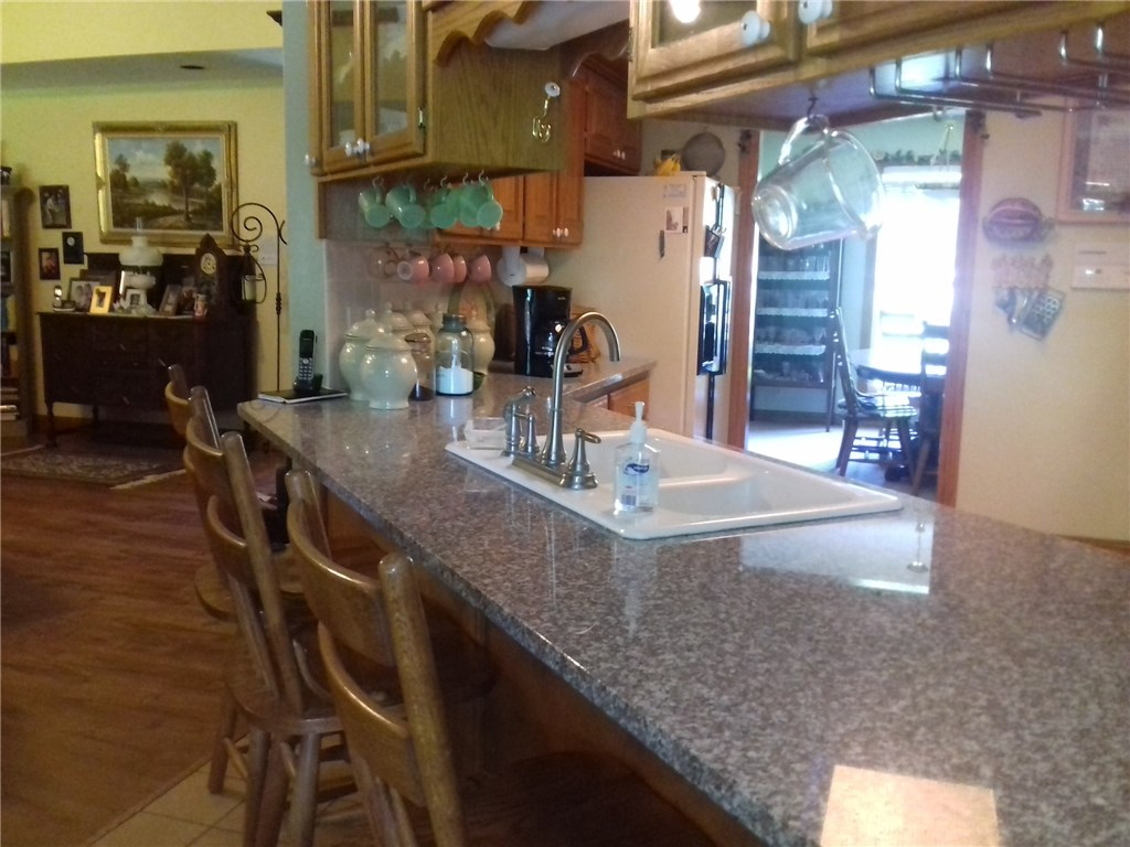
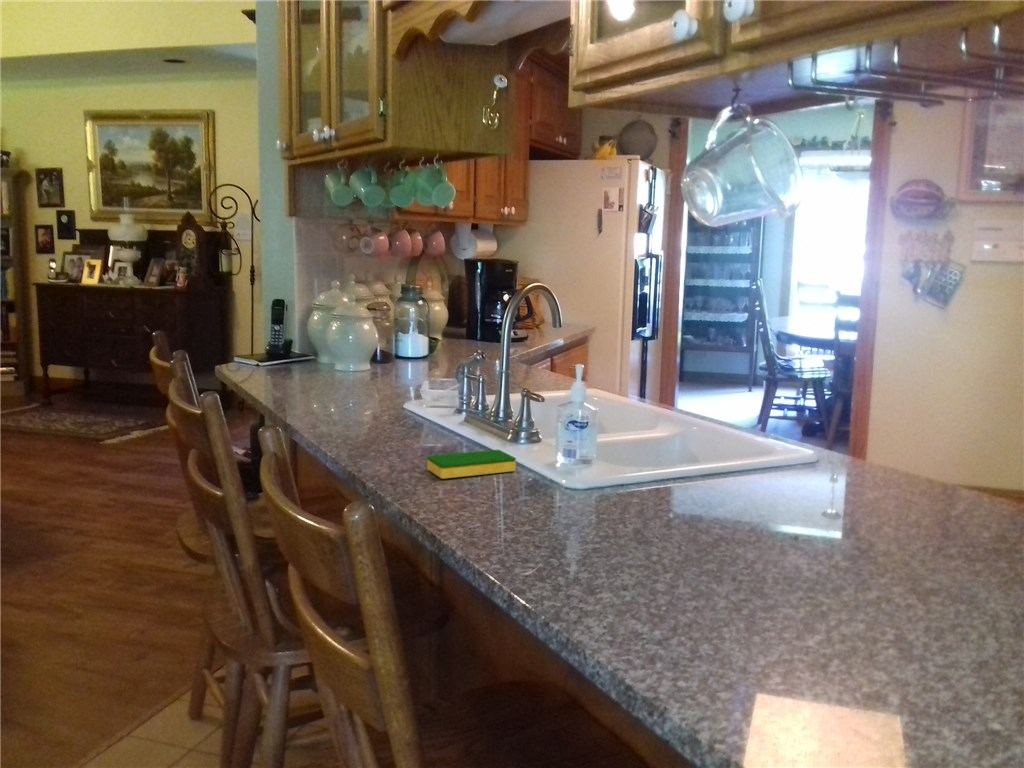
+ dish sponge (471, 463)
